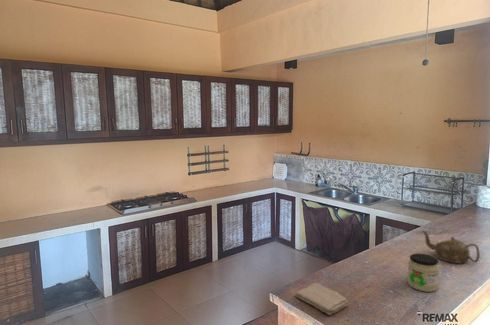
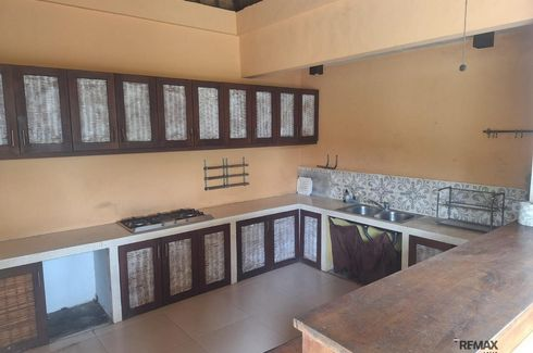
- teapot (449, 246)
- jar (423, 271)
- washcloth (321, 297)
